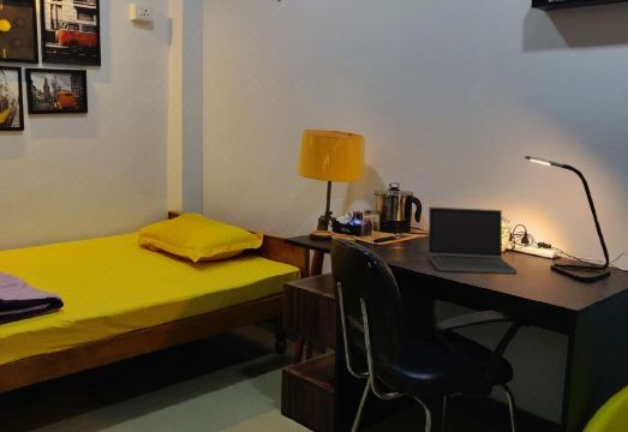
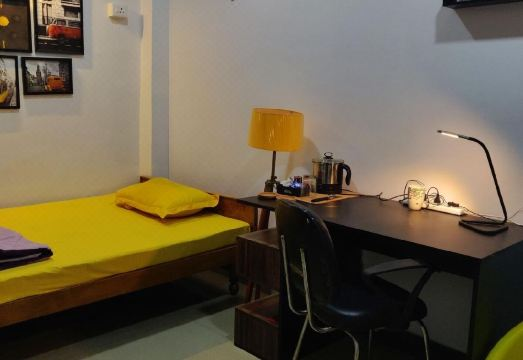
- laptop computer (471, 239)
